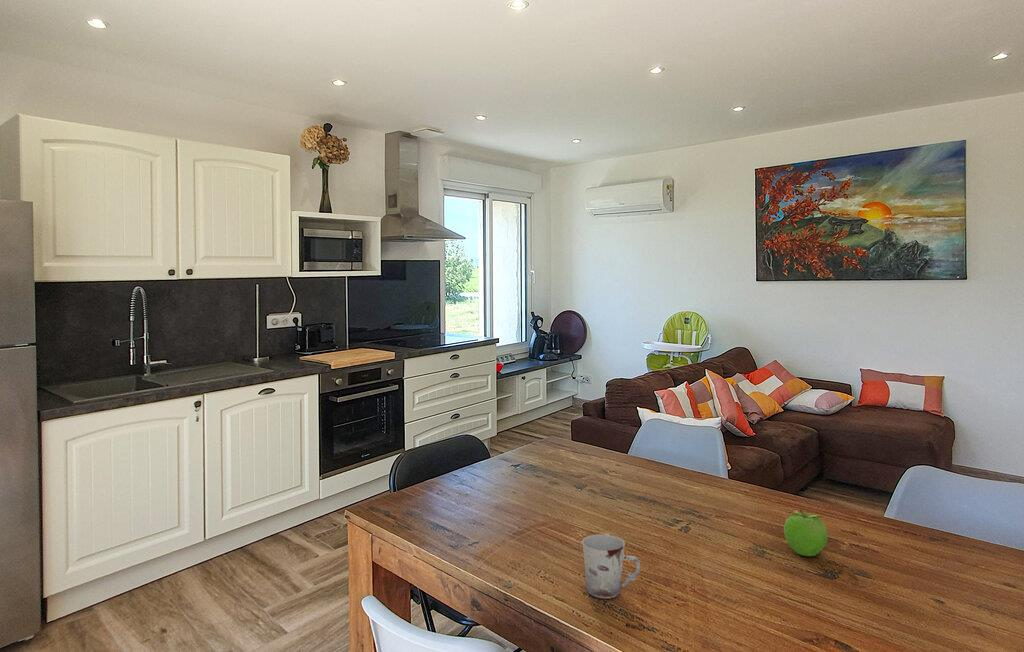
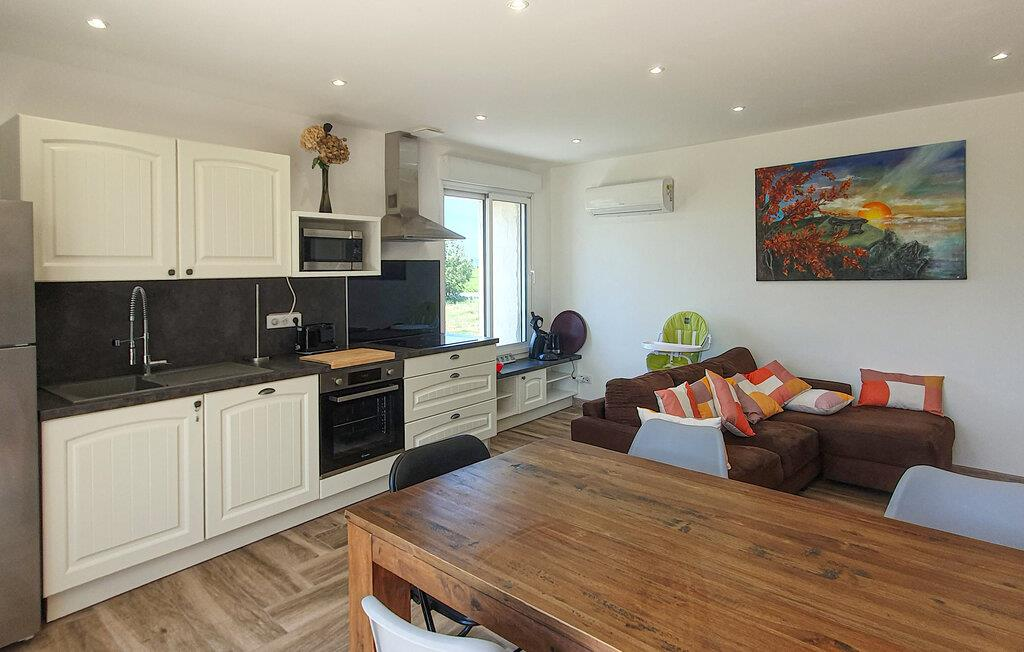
- cup (611, 568)
- fruit (805, 531)
